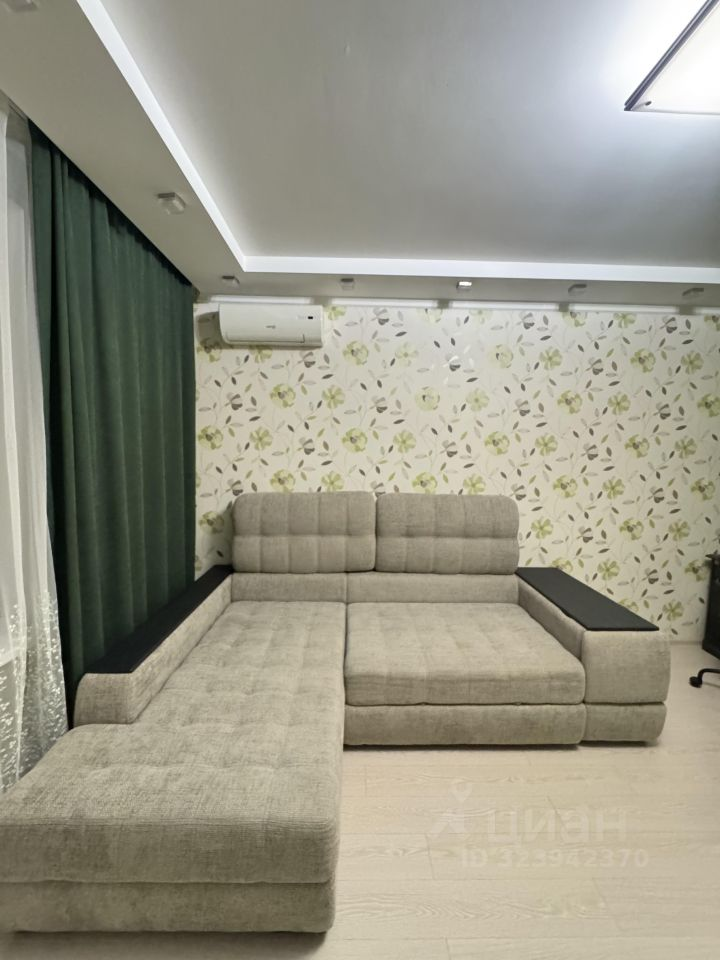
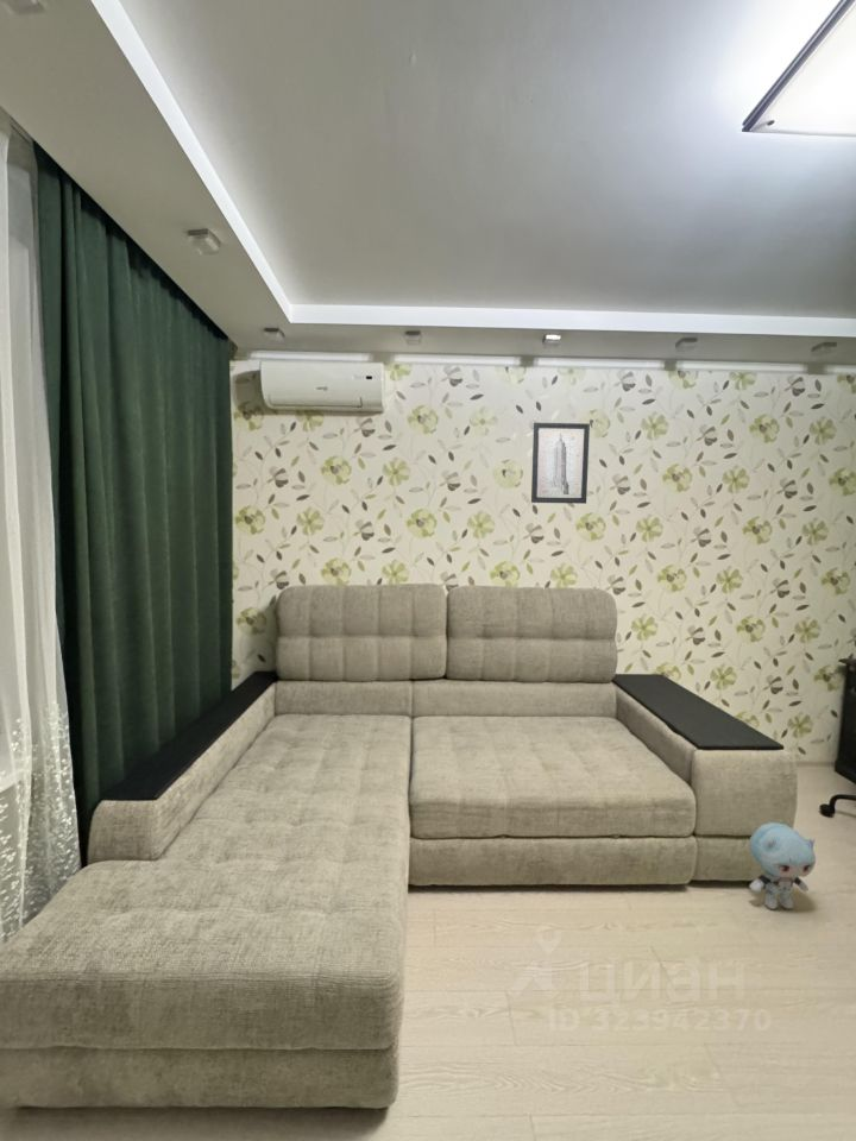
+ plush toy (780, 866)
+ wall art (560, 462)
